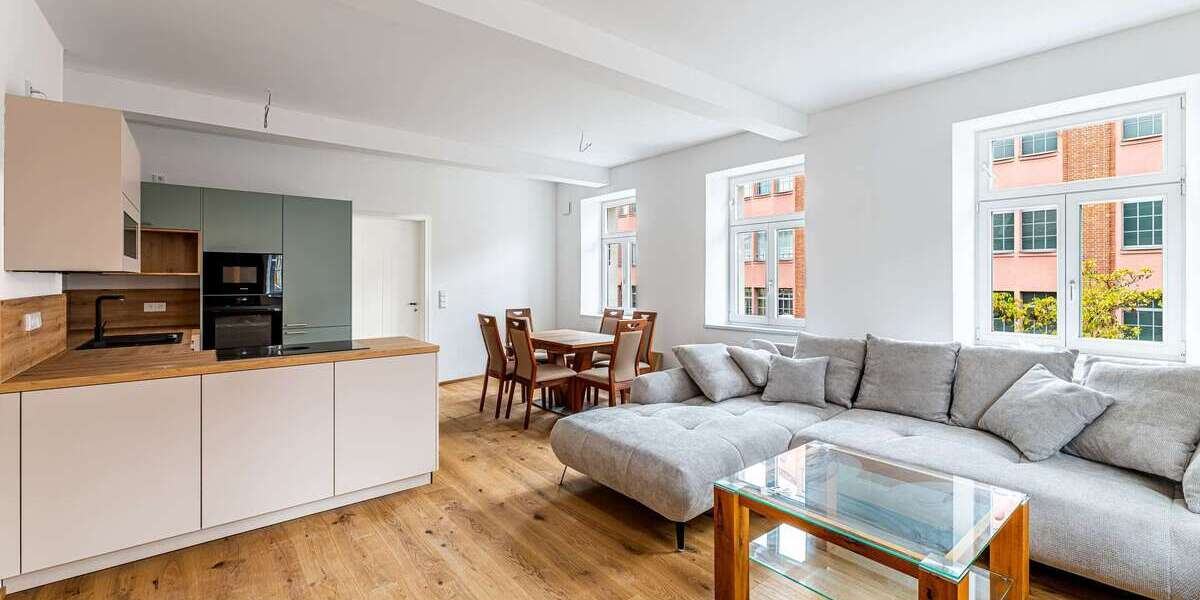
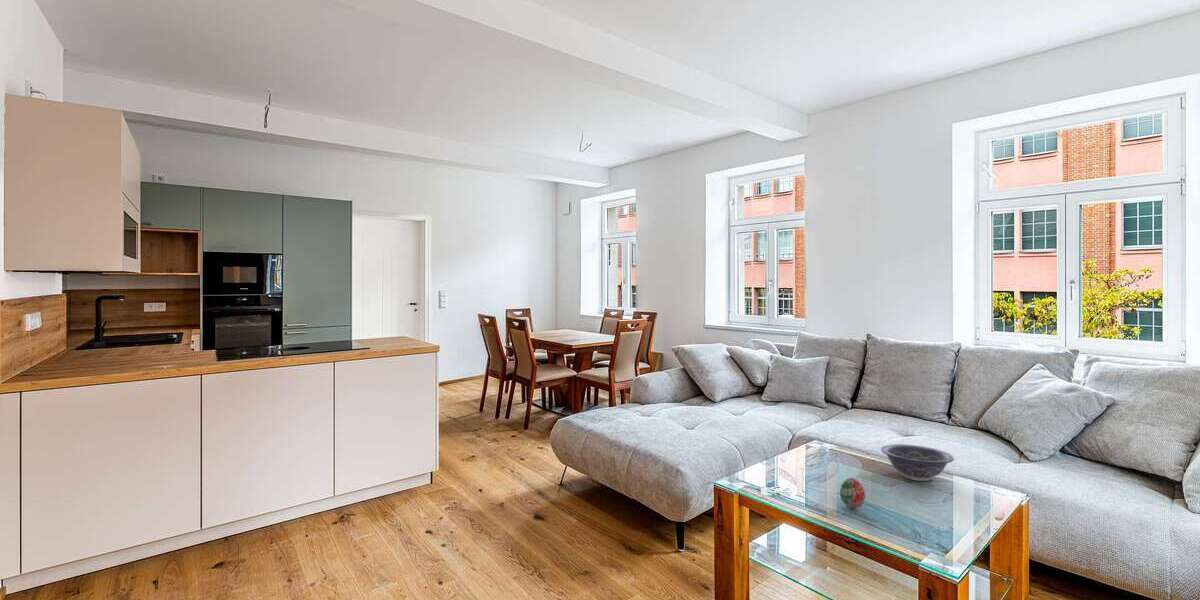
+ decorative egg (852, 492)
+ decorative bowl (916, 464)
